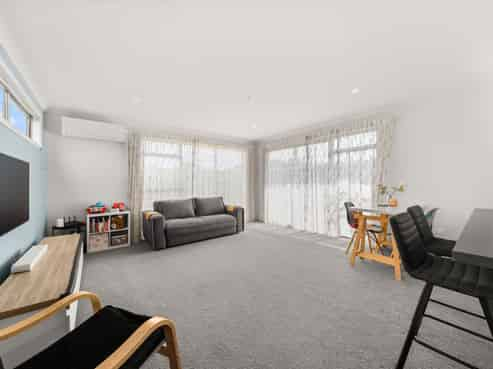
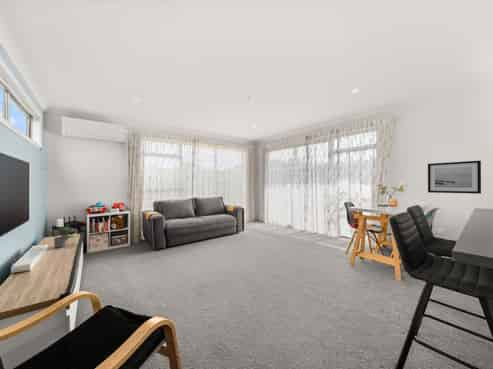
+ potted plant (63, 236)
+ wall art (452, 177)
